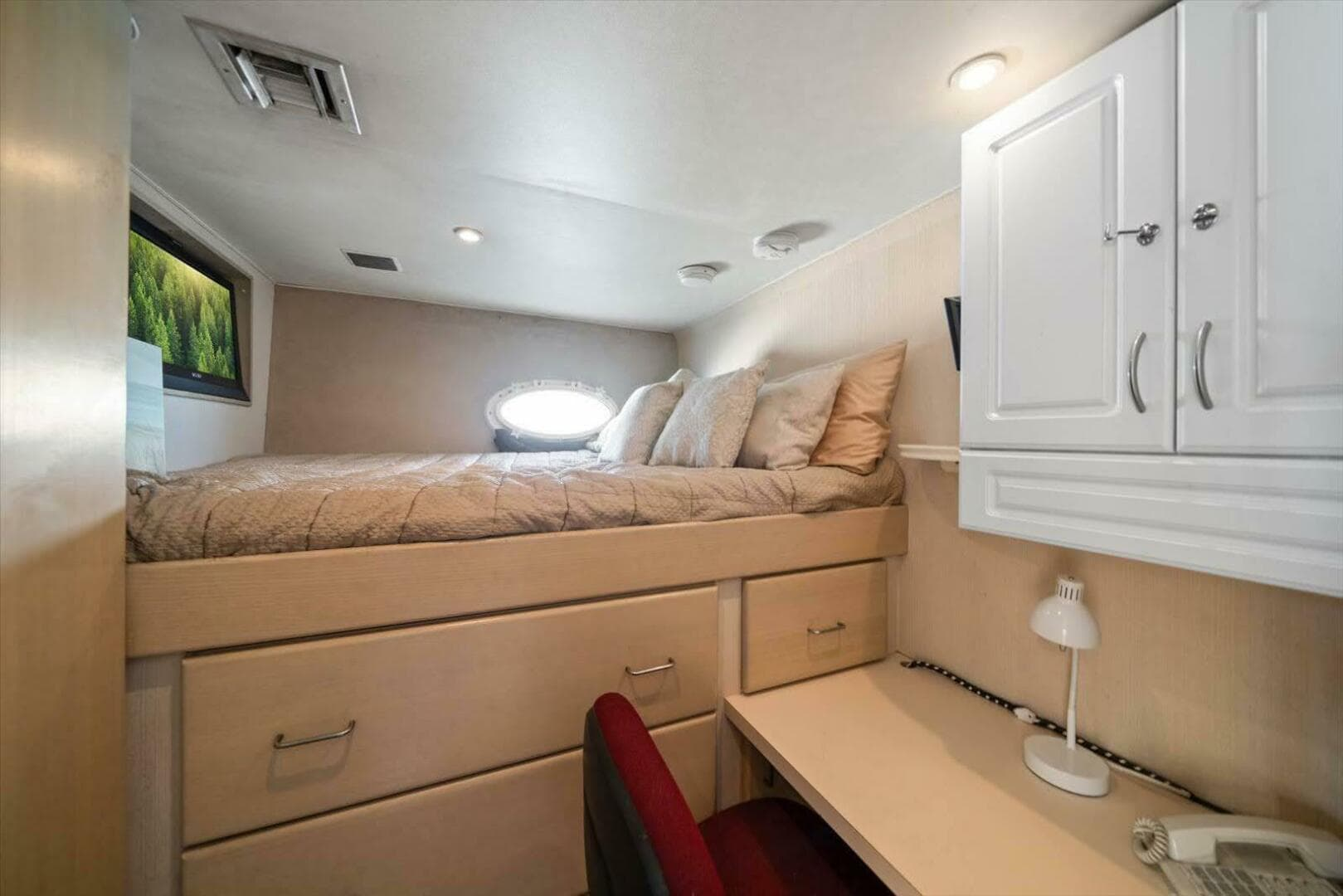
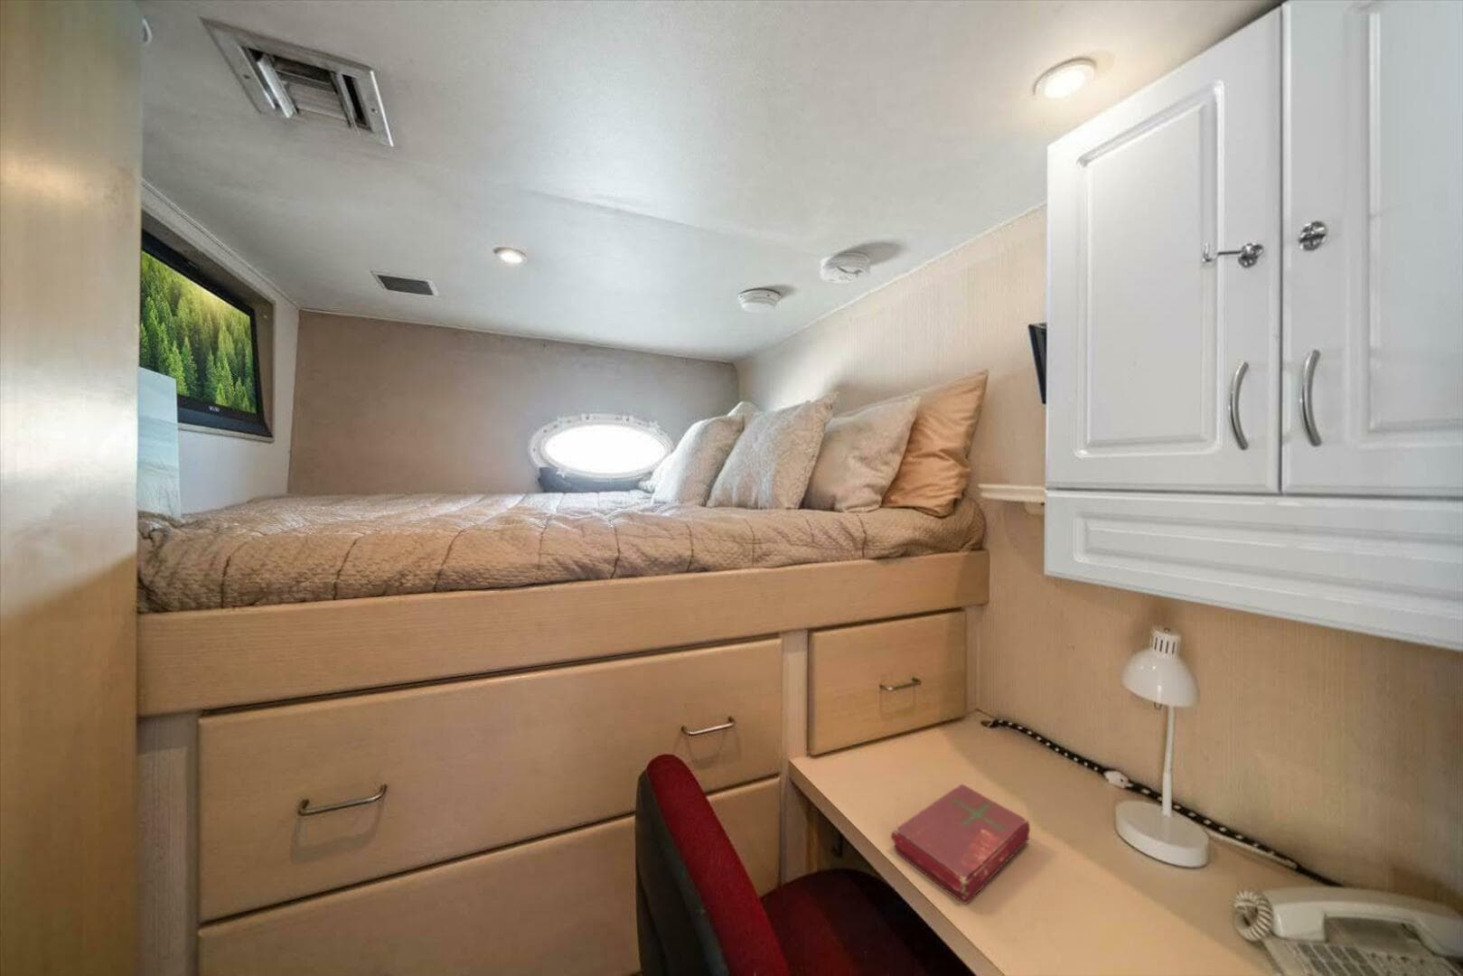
+ book (962, 835)
